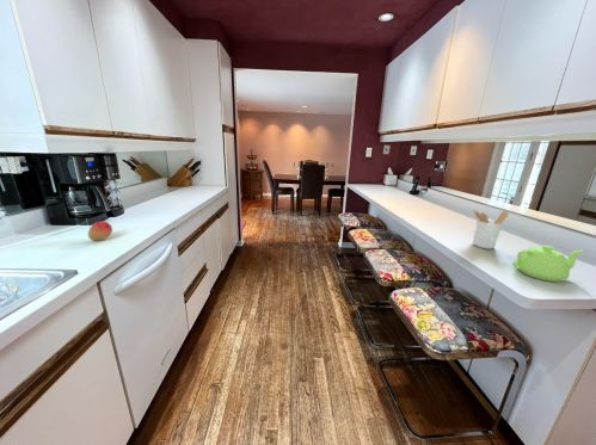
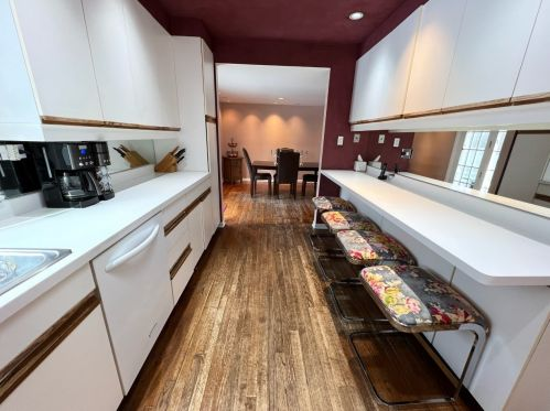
- utensil holder (484, 228)
- fruit (99, 230)
- teapot (546, 260)
